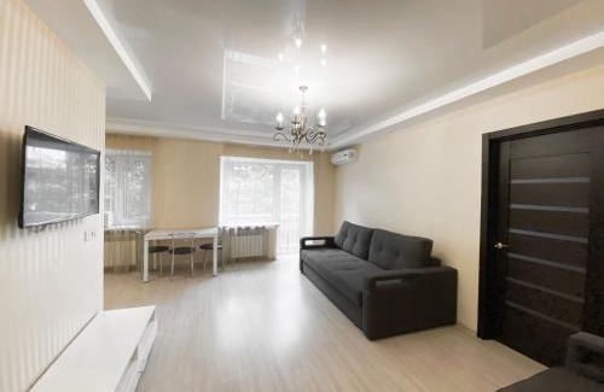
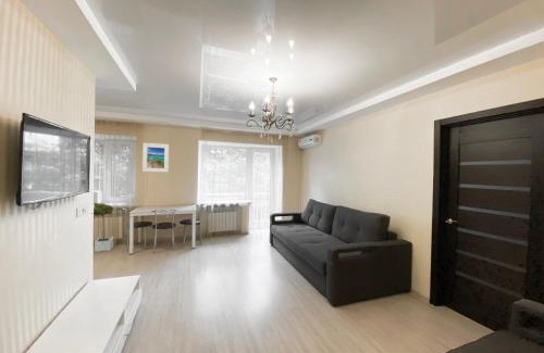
+ potted tree (103, 225)
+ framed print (156, 157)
